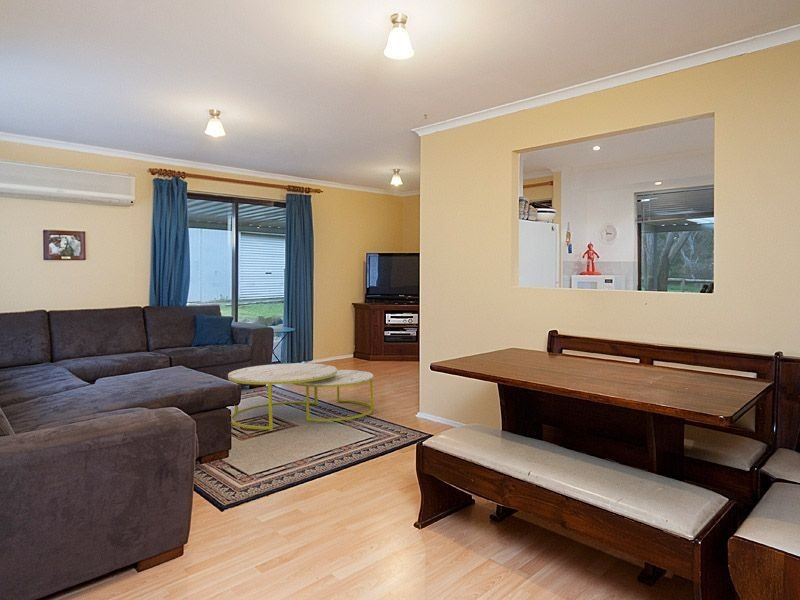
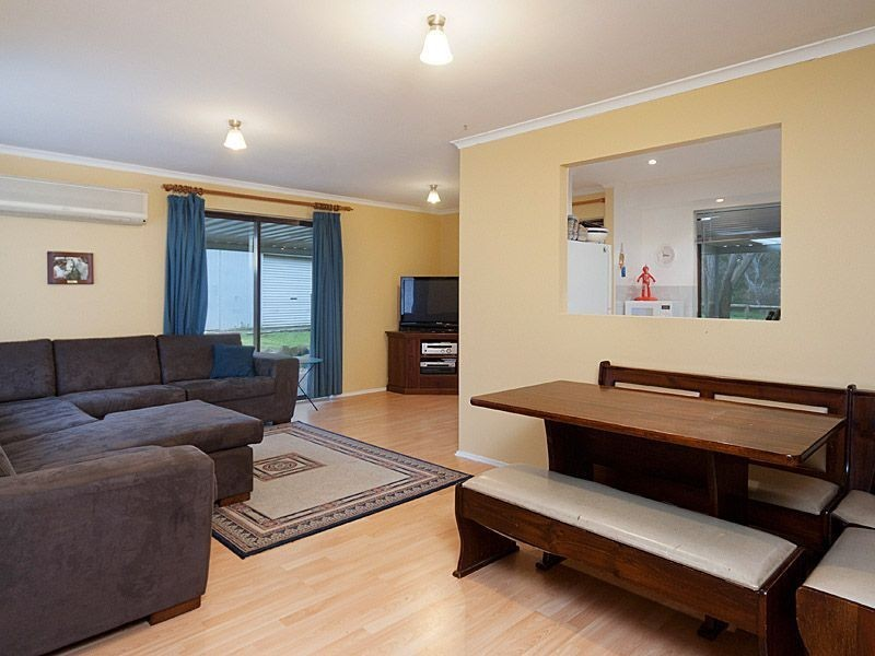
- coffee table (306, 391)
